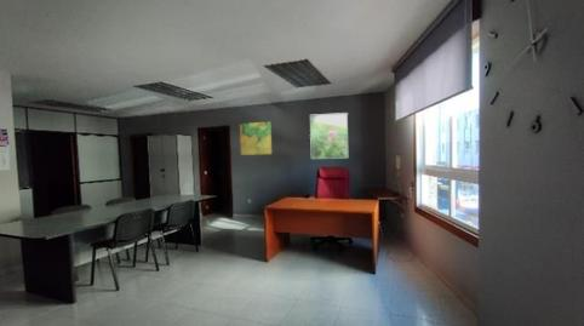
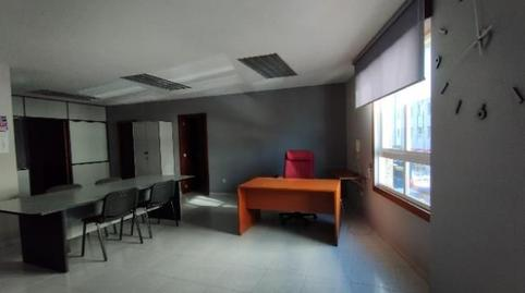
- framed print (328, 136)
- map (256, 138)
